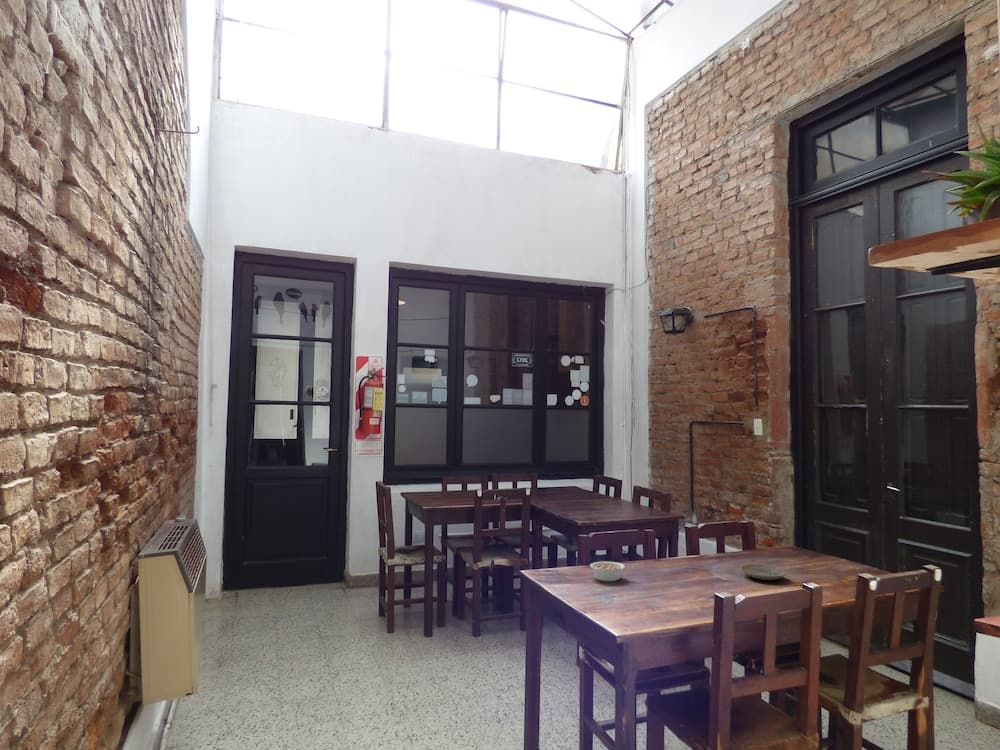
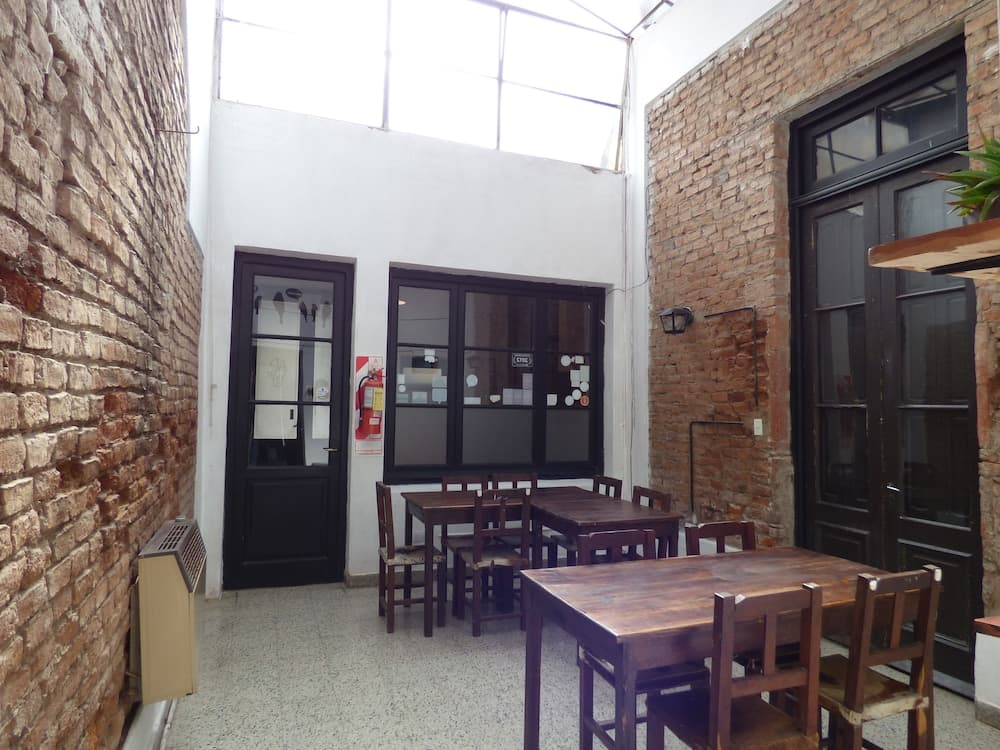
- legume (608, 570)
- plate (763, 573)
